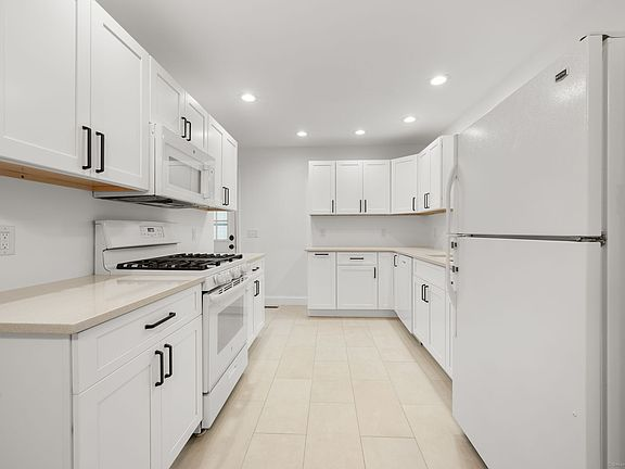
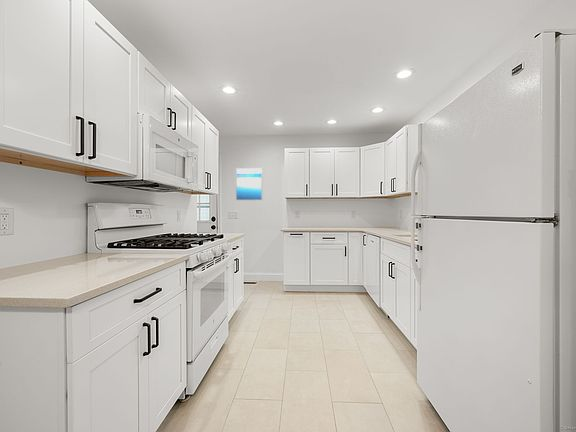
+ wall art (249, 184)
